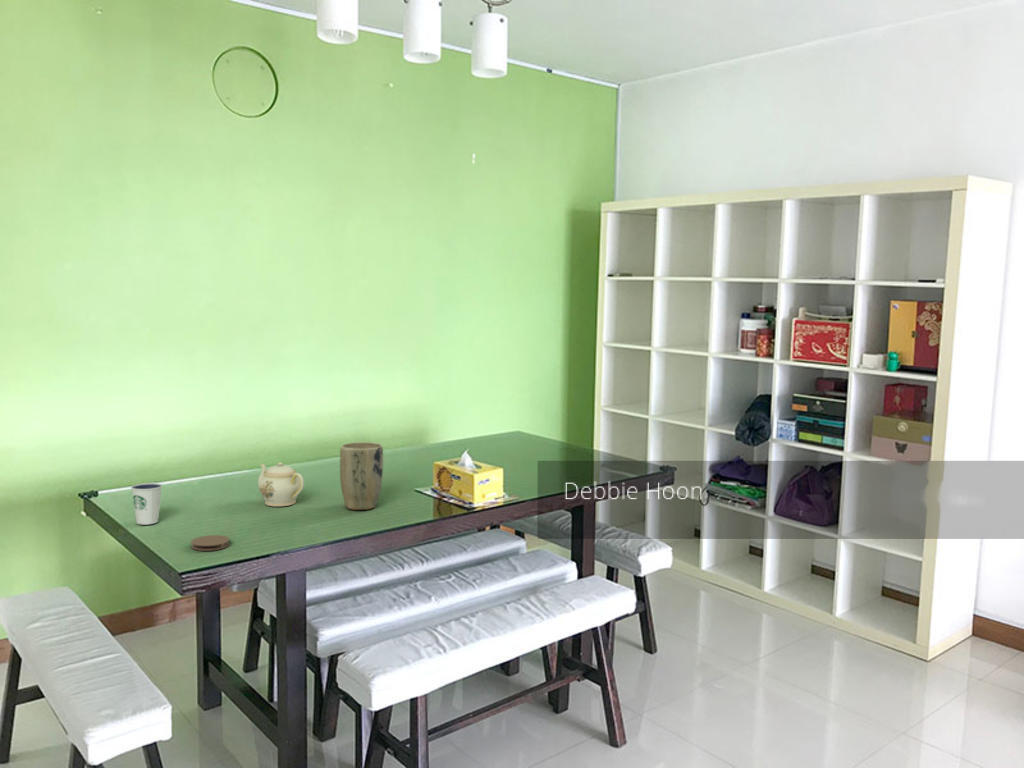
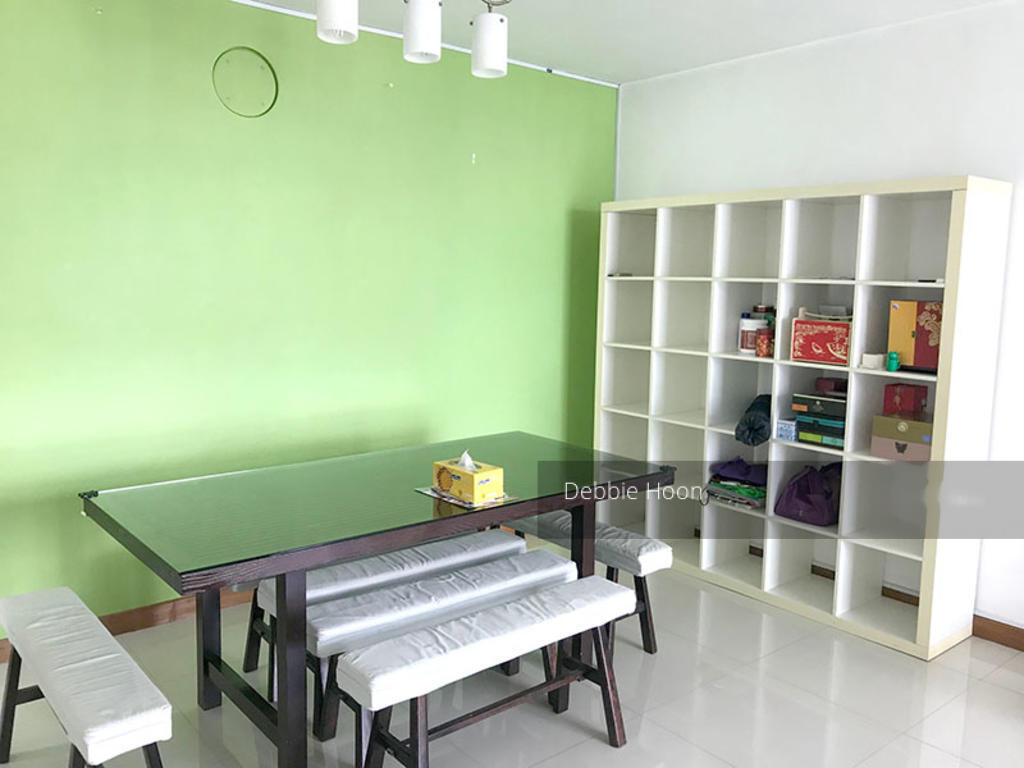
- coaster (210, 542)
- plant pot (361, 476)
- teapot (281, 483)
- dixie cup (147, 504)
